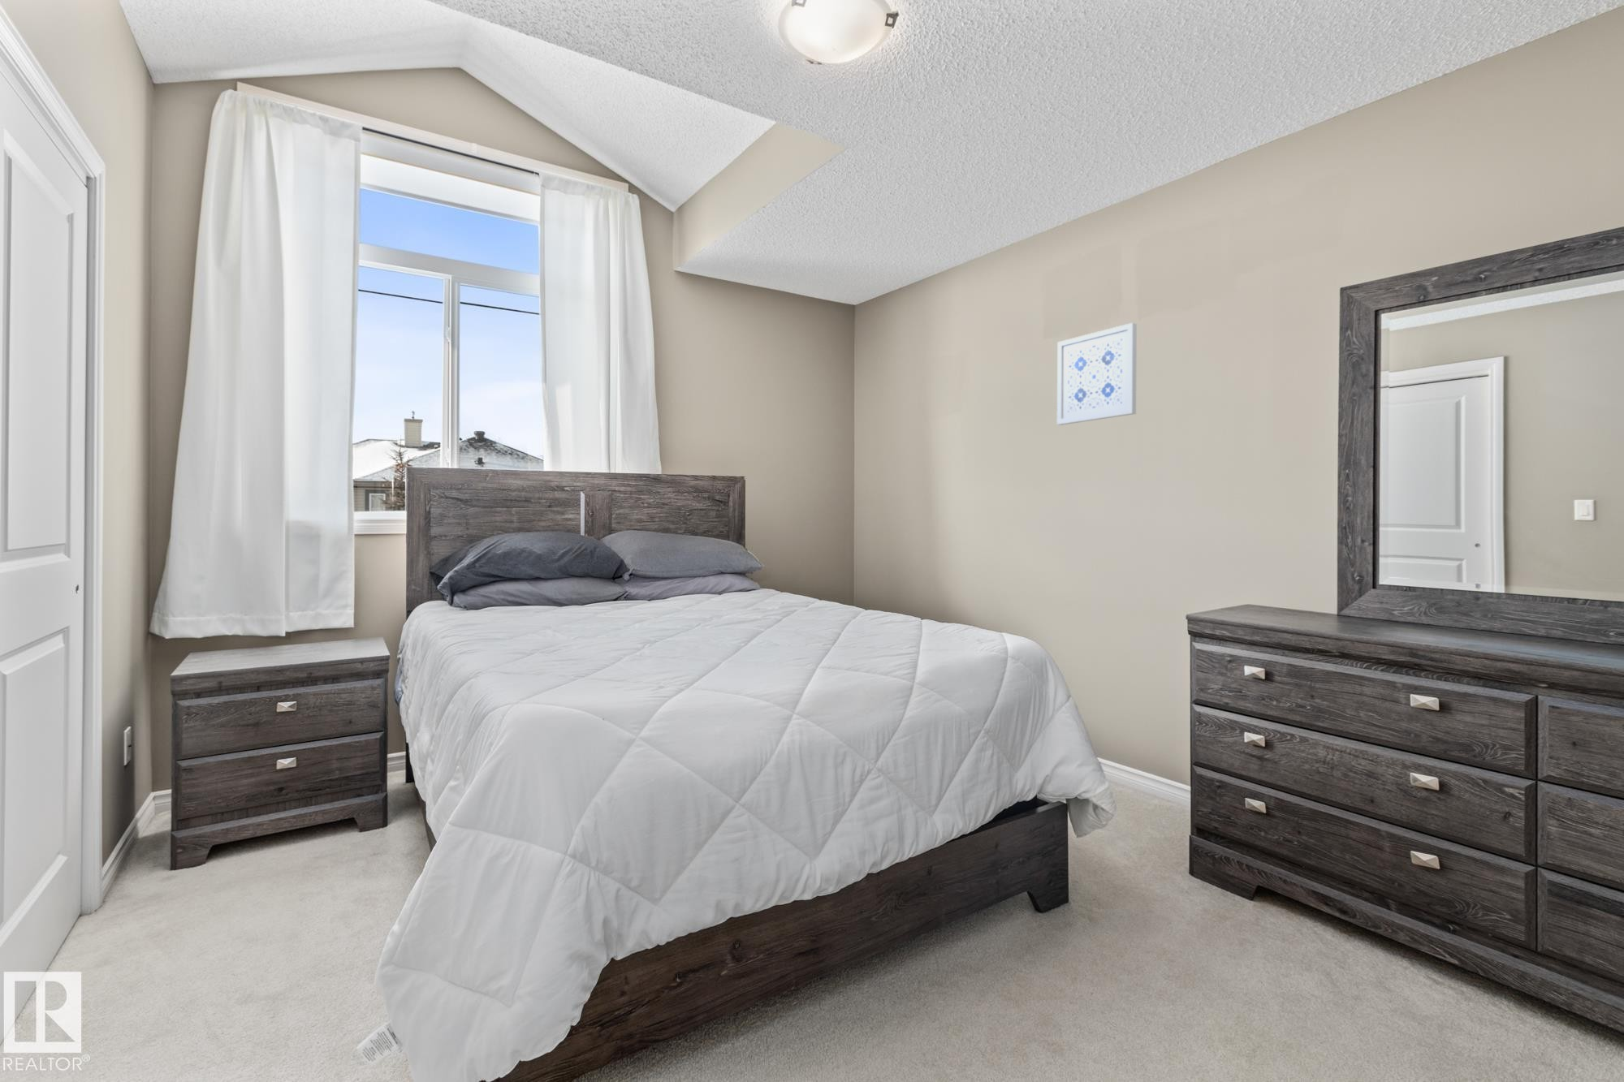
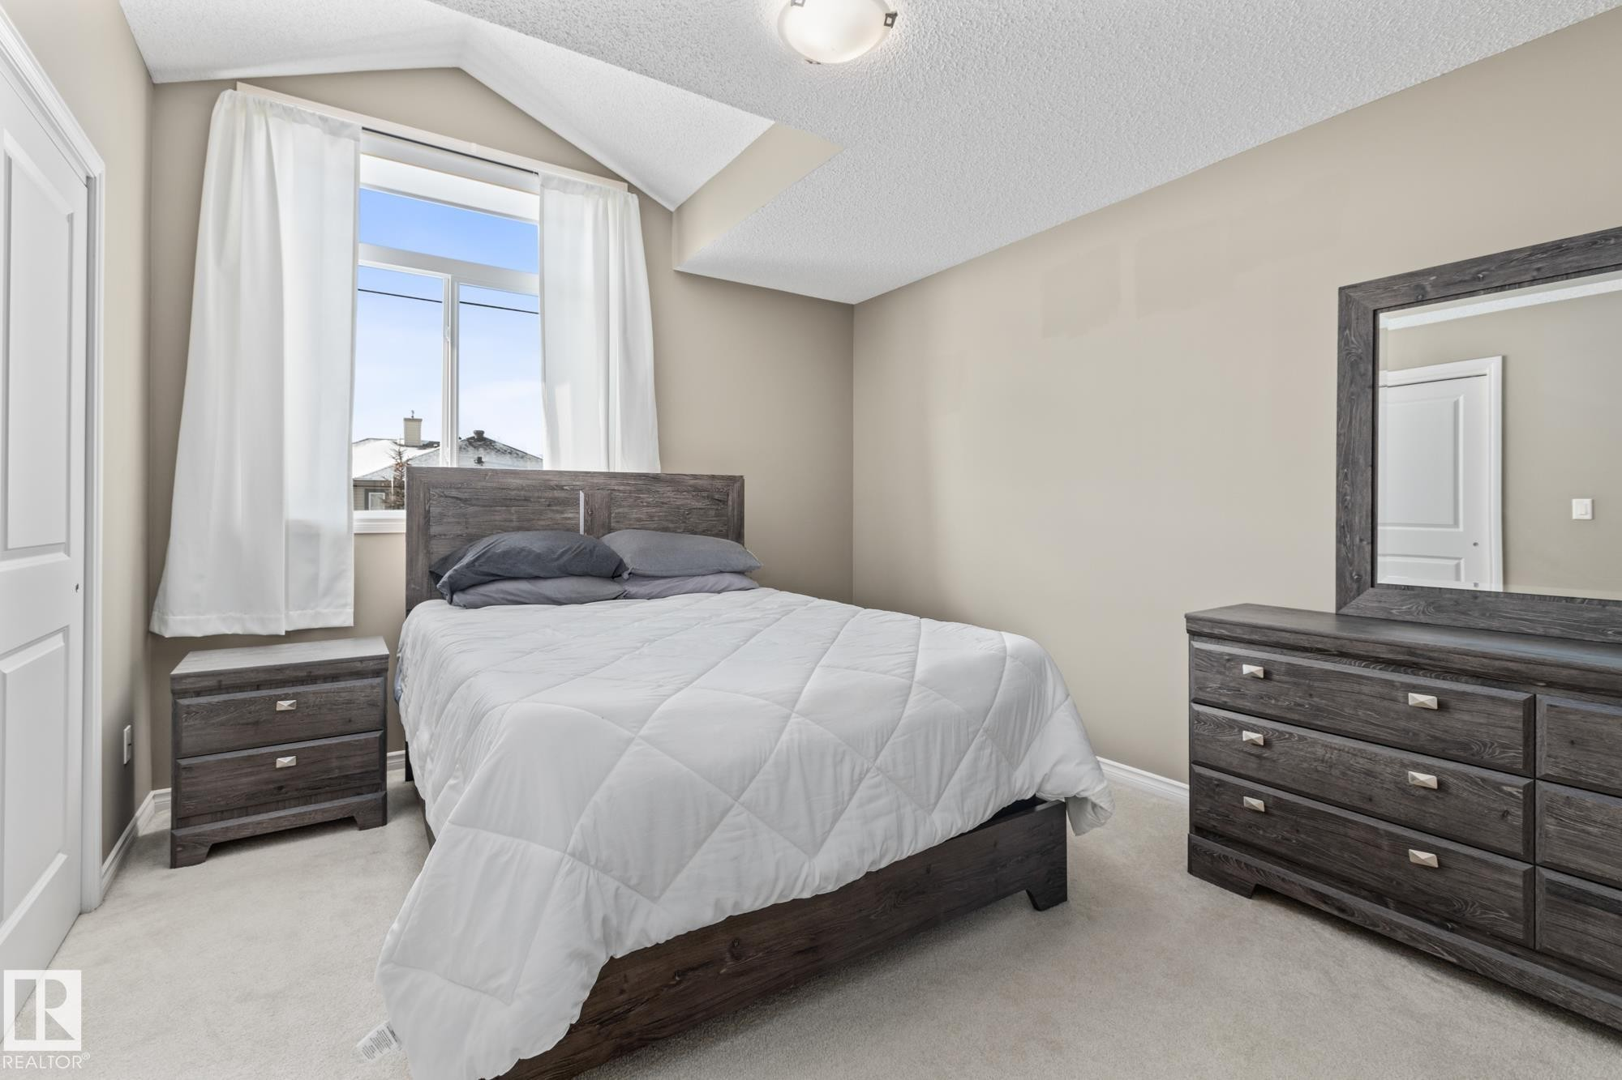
- wall art (1095, 376)
